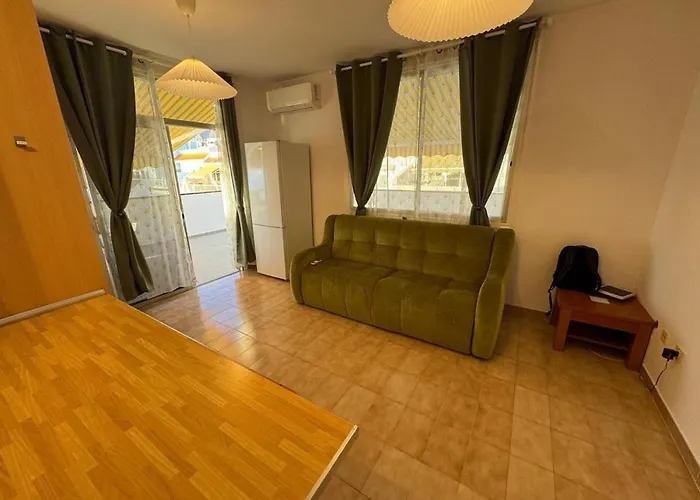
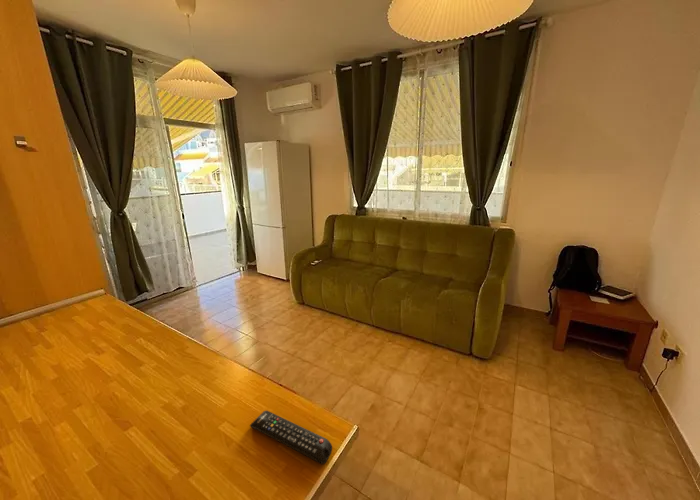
+ remote control (289, 435)
